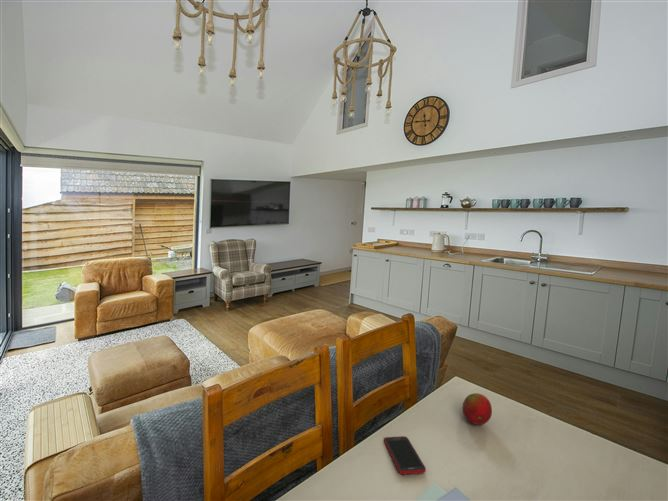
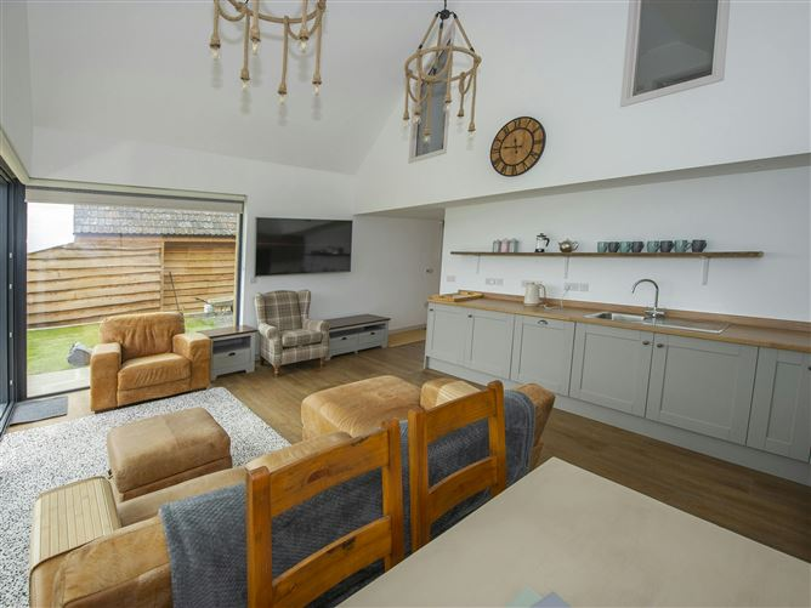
- cell phone (403, 454)
- fruit (475, 407)
